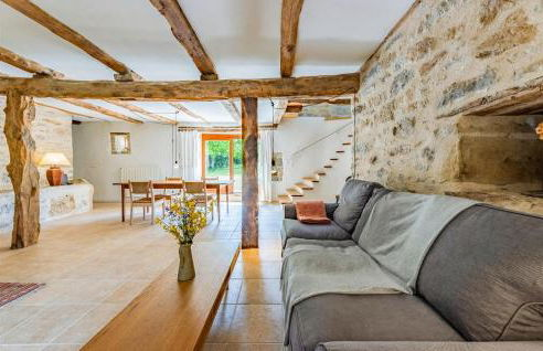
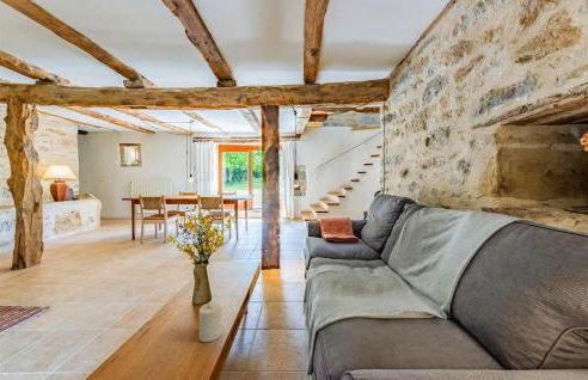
+ candle (210, 318)
